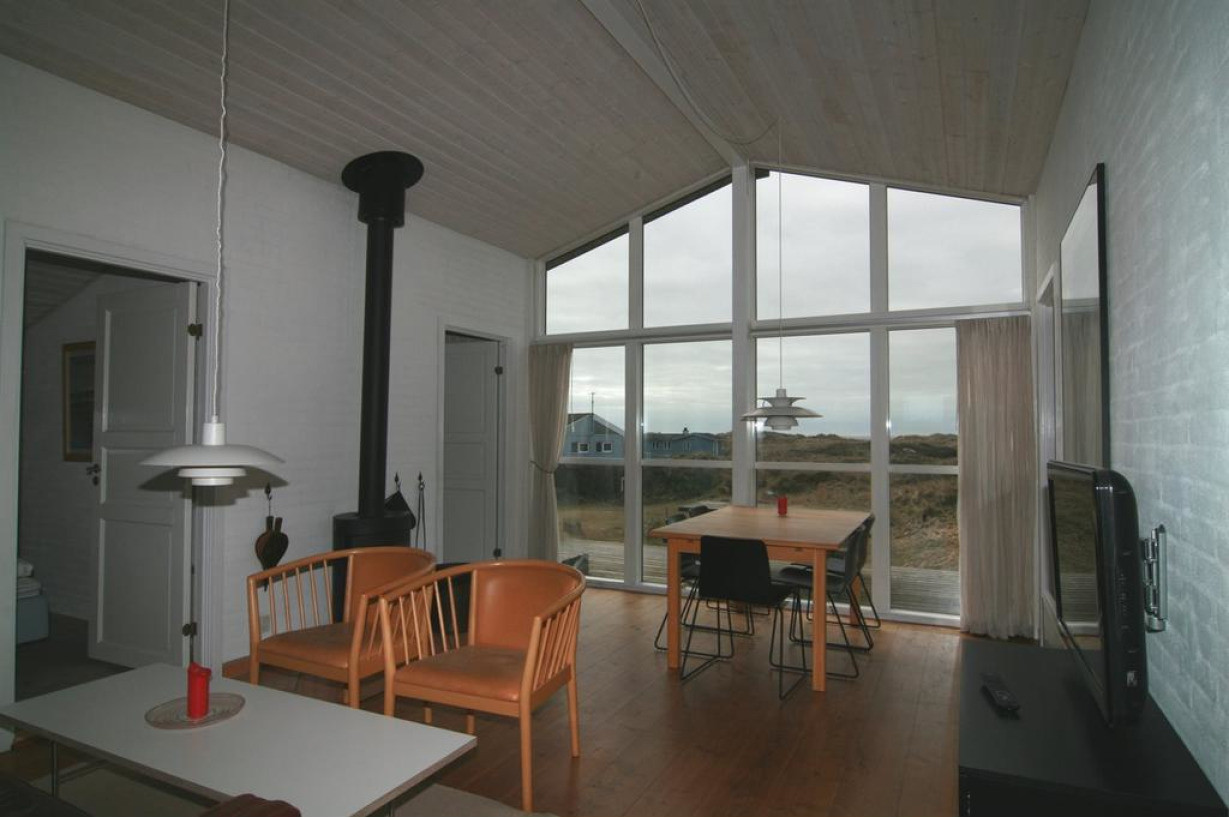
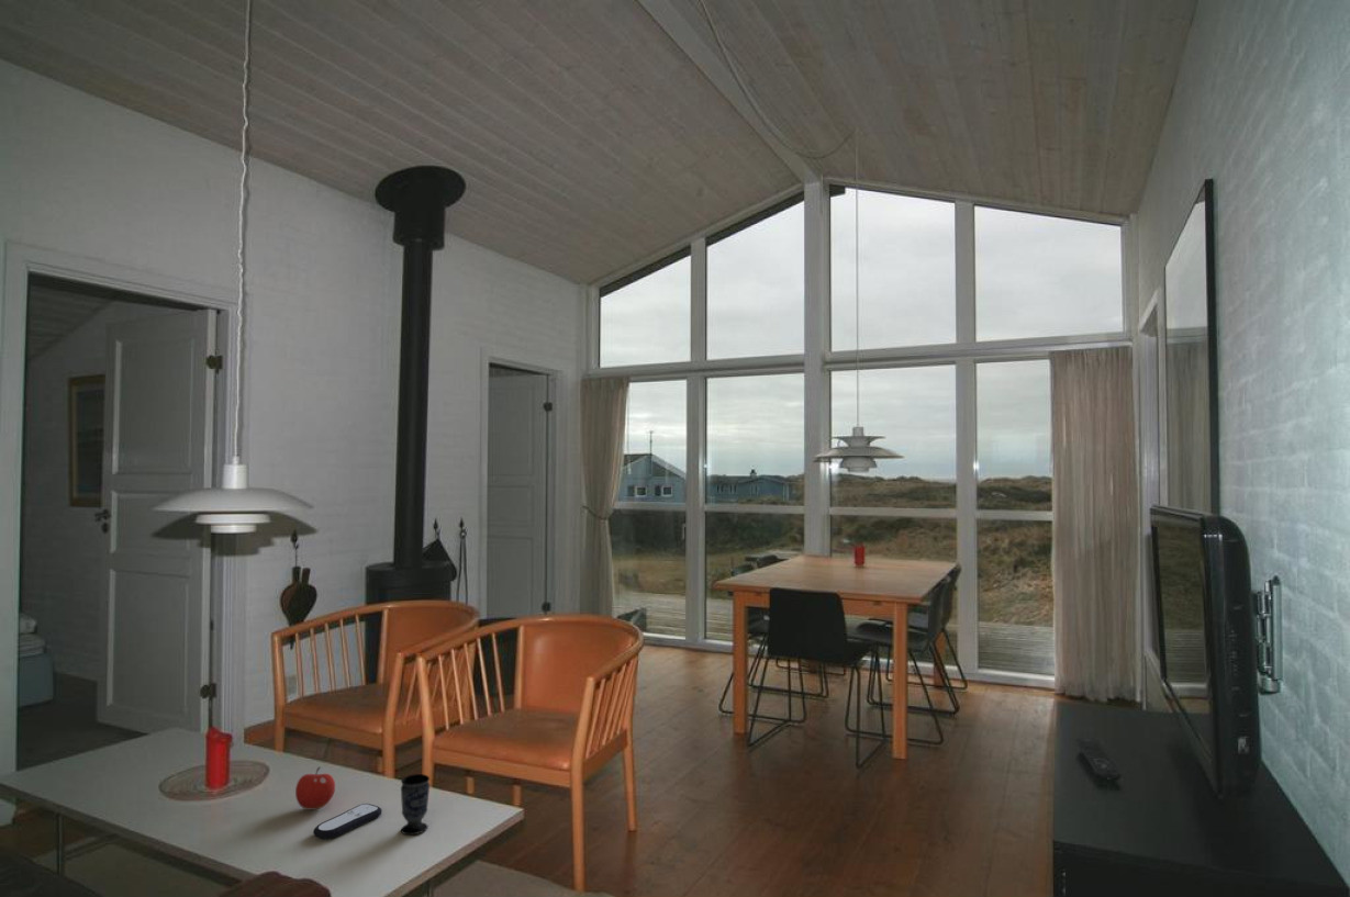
+ cup (414, 804)
+ fruit (314, 788)
+ remote control (347, 820)
